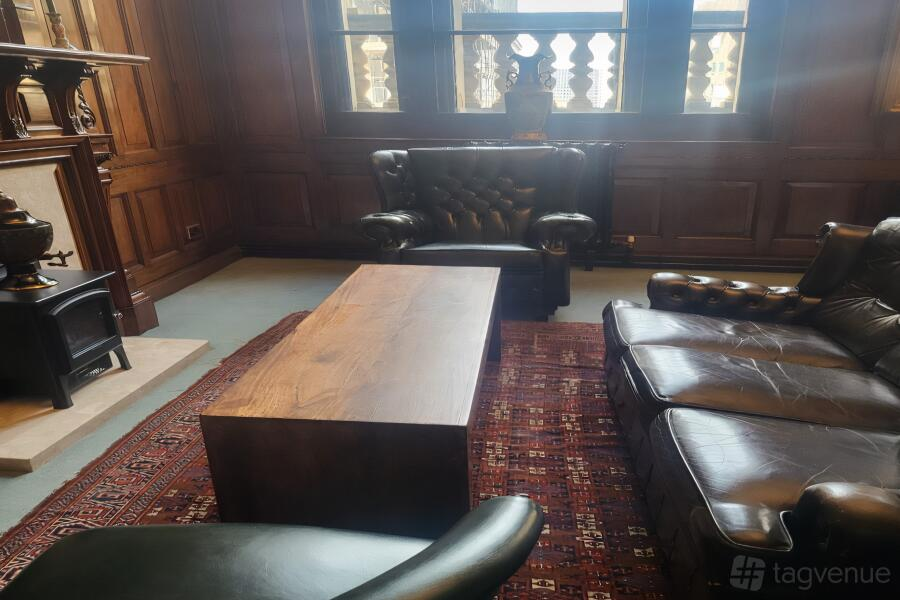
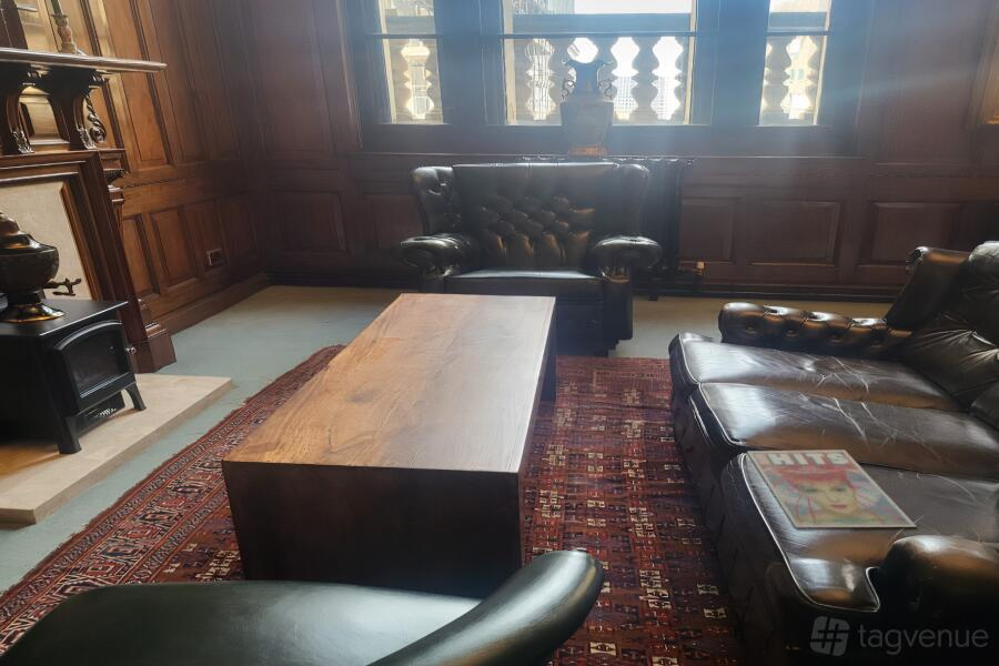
+ magazine (823, 484)
